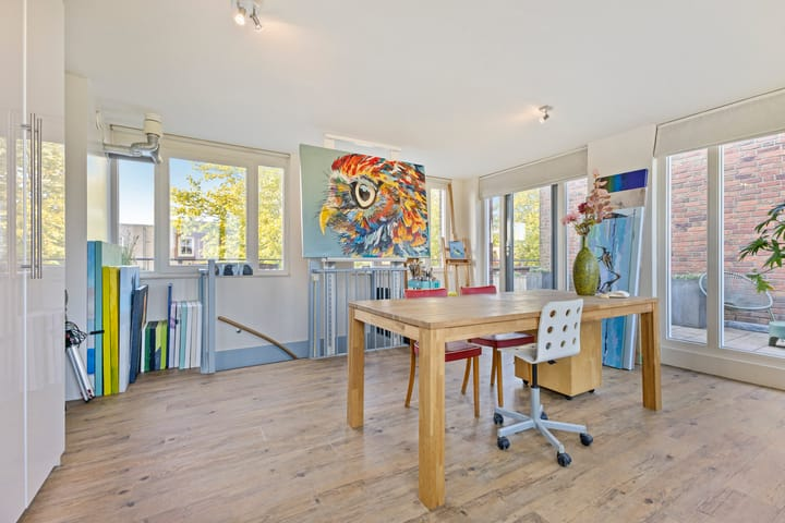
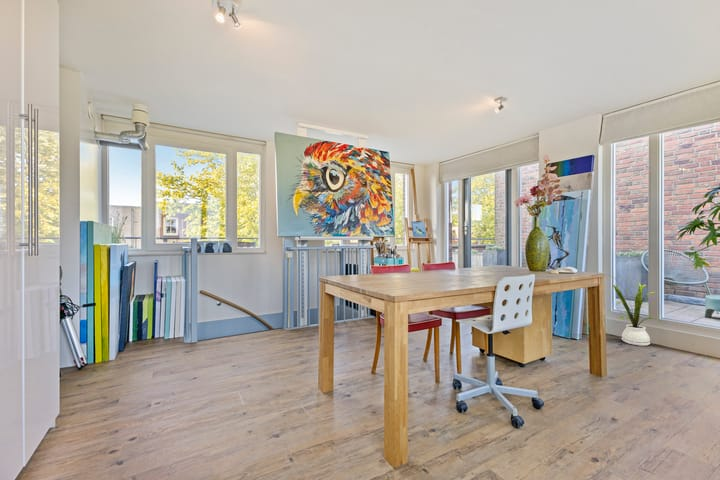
+ house plant (632, 310)
